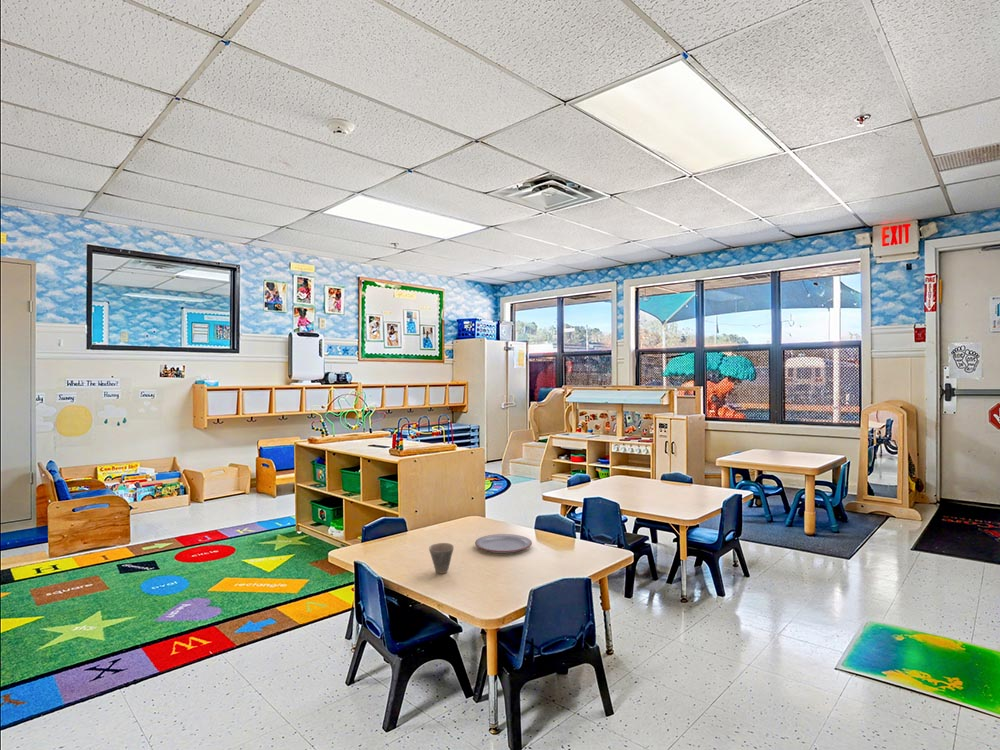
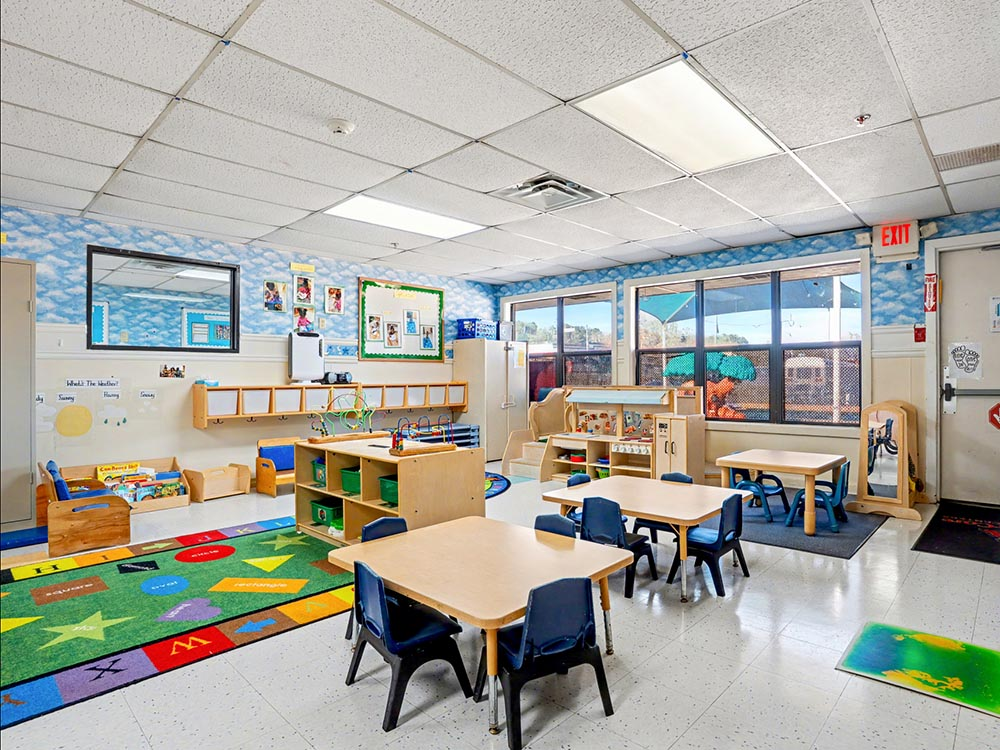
- plate (503, 544)
- cup (441, 559)
